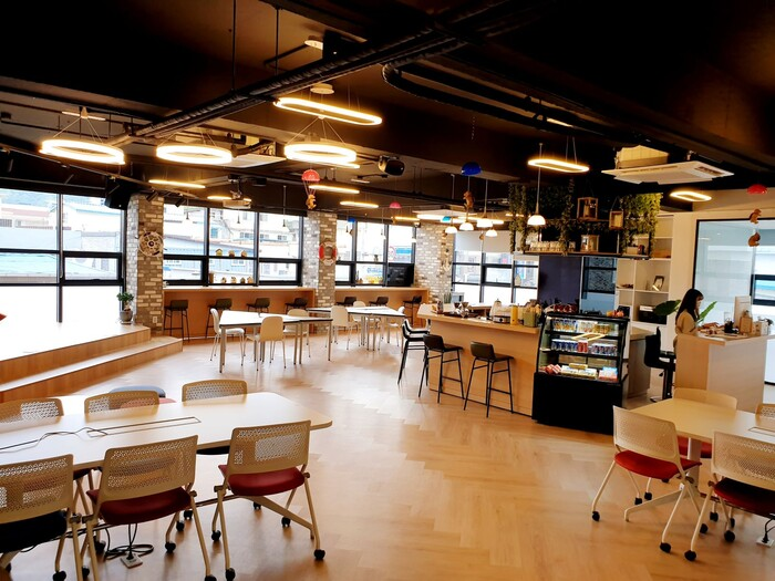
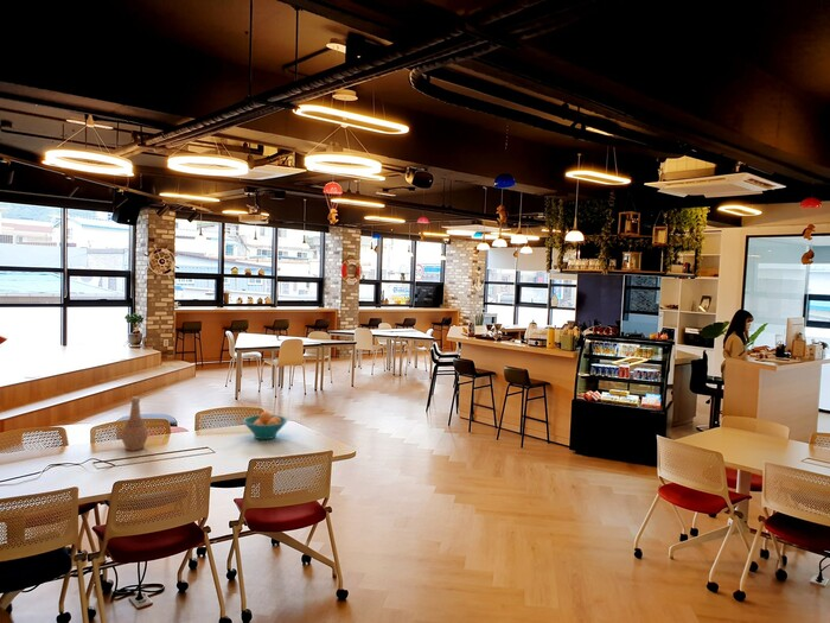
+ fruit bowl (264, 424)
+ vase (134, 422)
